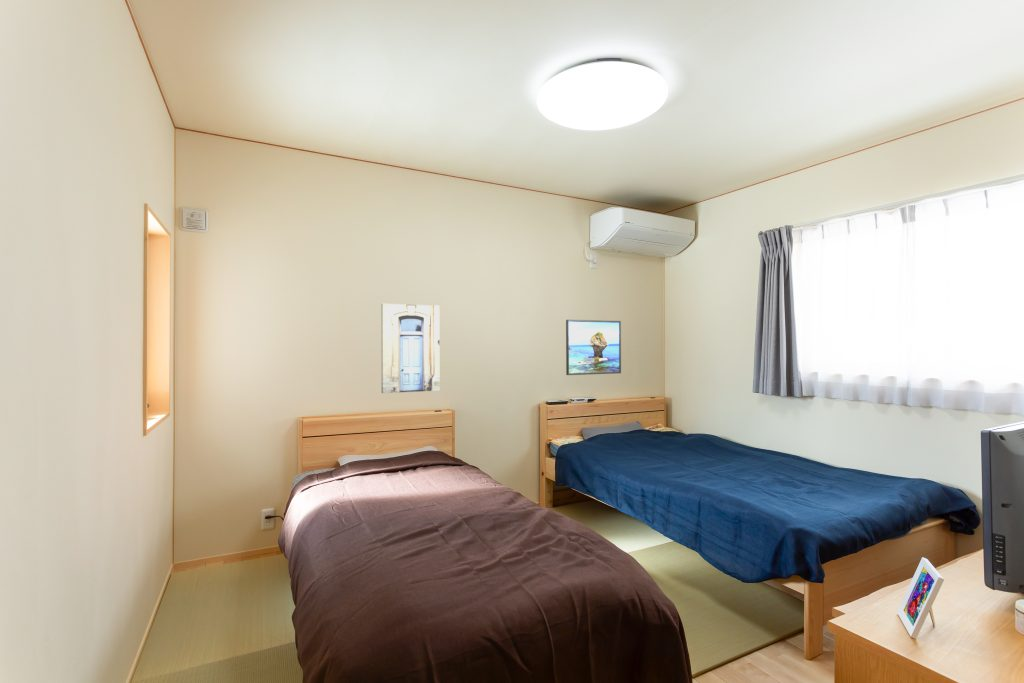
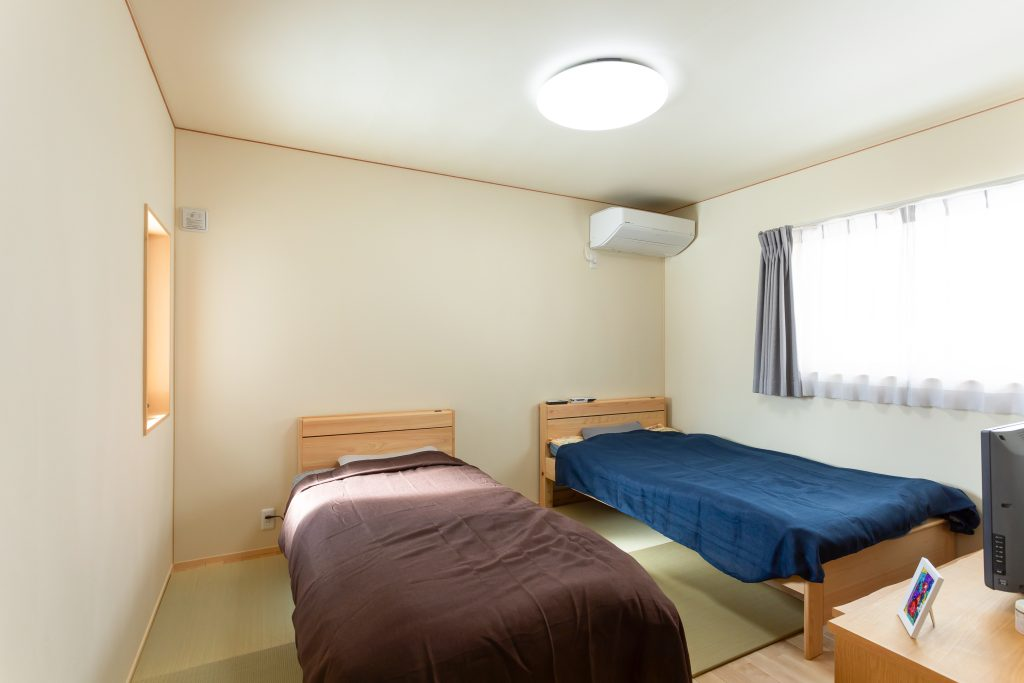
- wall art (411, 348)
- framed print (594, 347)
